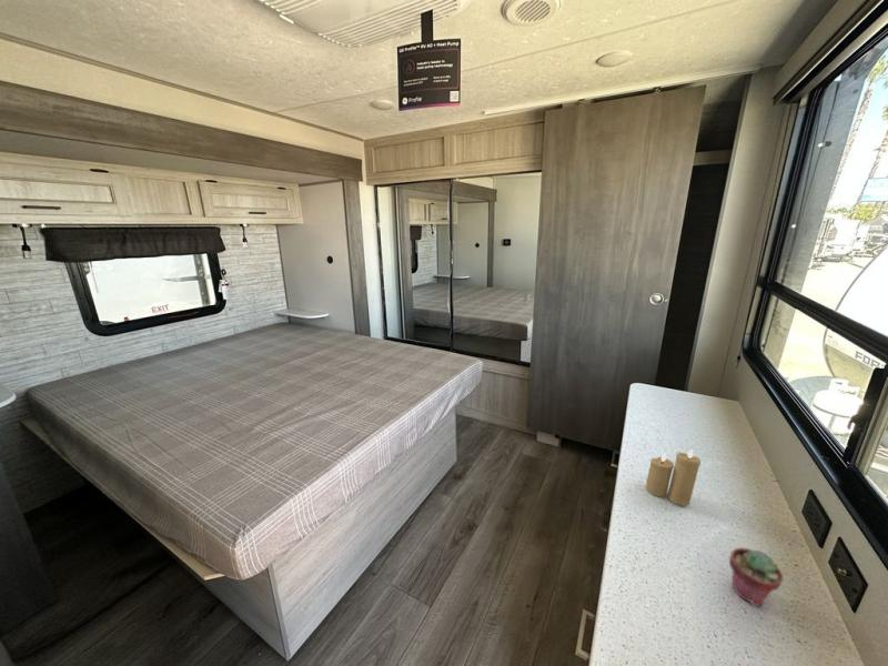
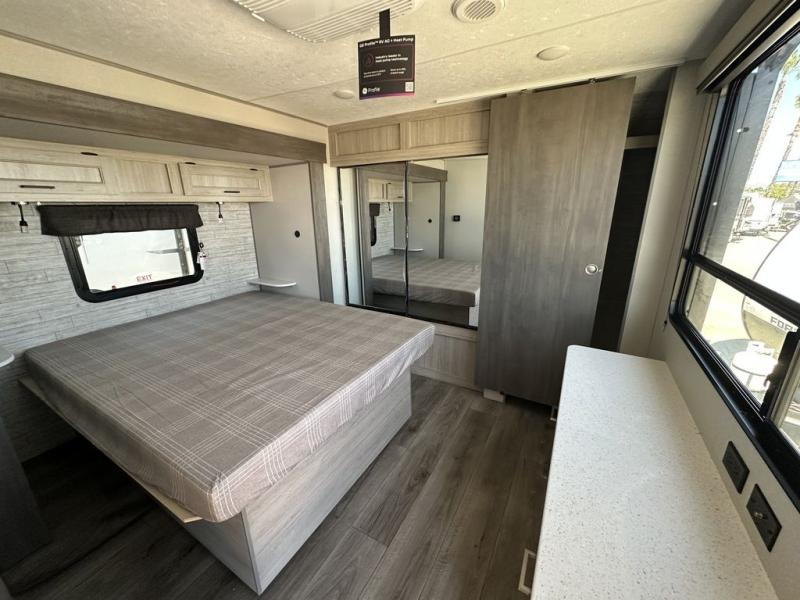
- potted succulent (754, 573)
- candle (672, 470)
